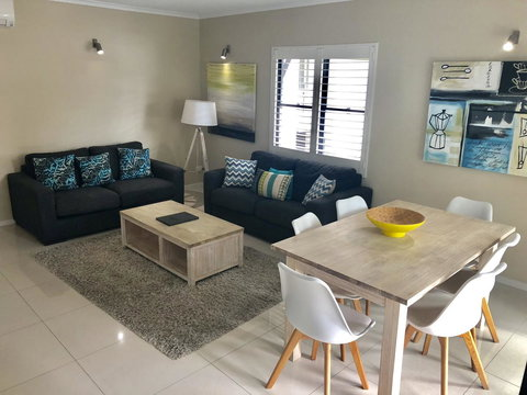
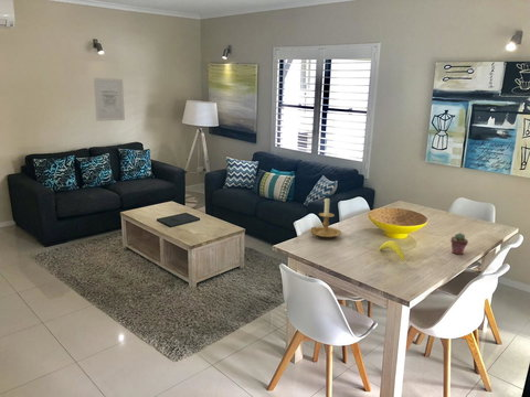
+ wall art (109, 99)
+ banana (392, 248)
+ potted succulent (458, 243)
+ candle holder (326, 216)
